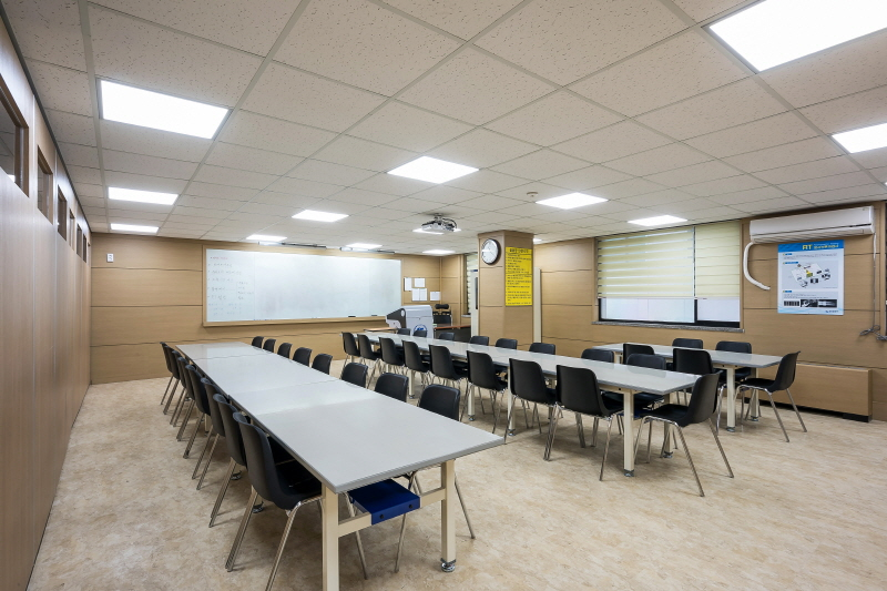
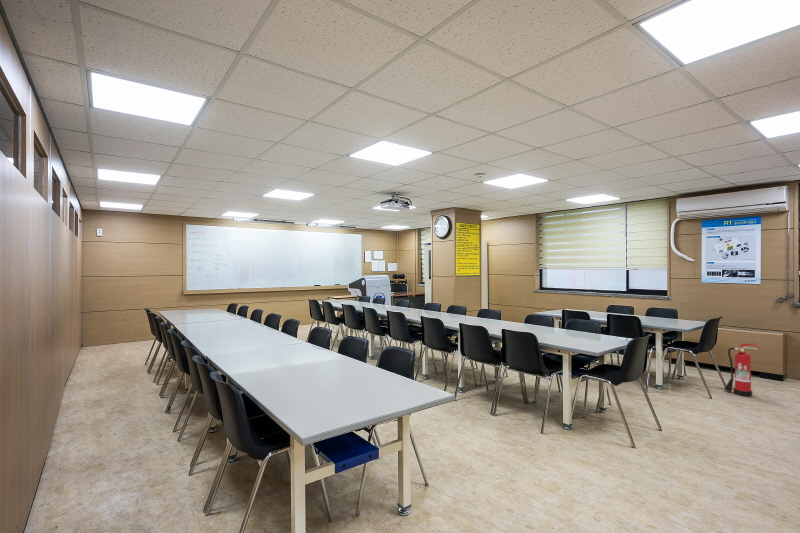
+ fire extinguisher (741, 368)
